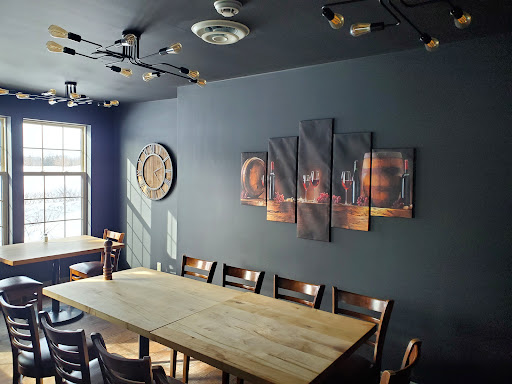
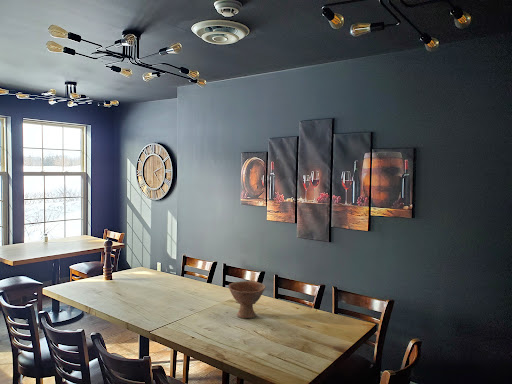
+ bowl (246, 299)
